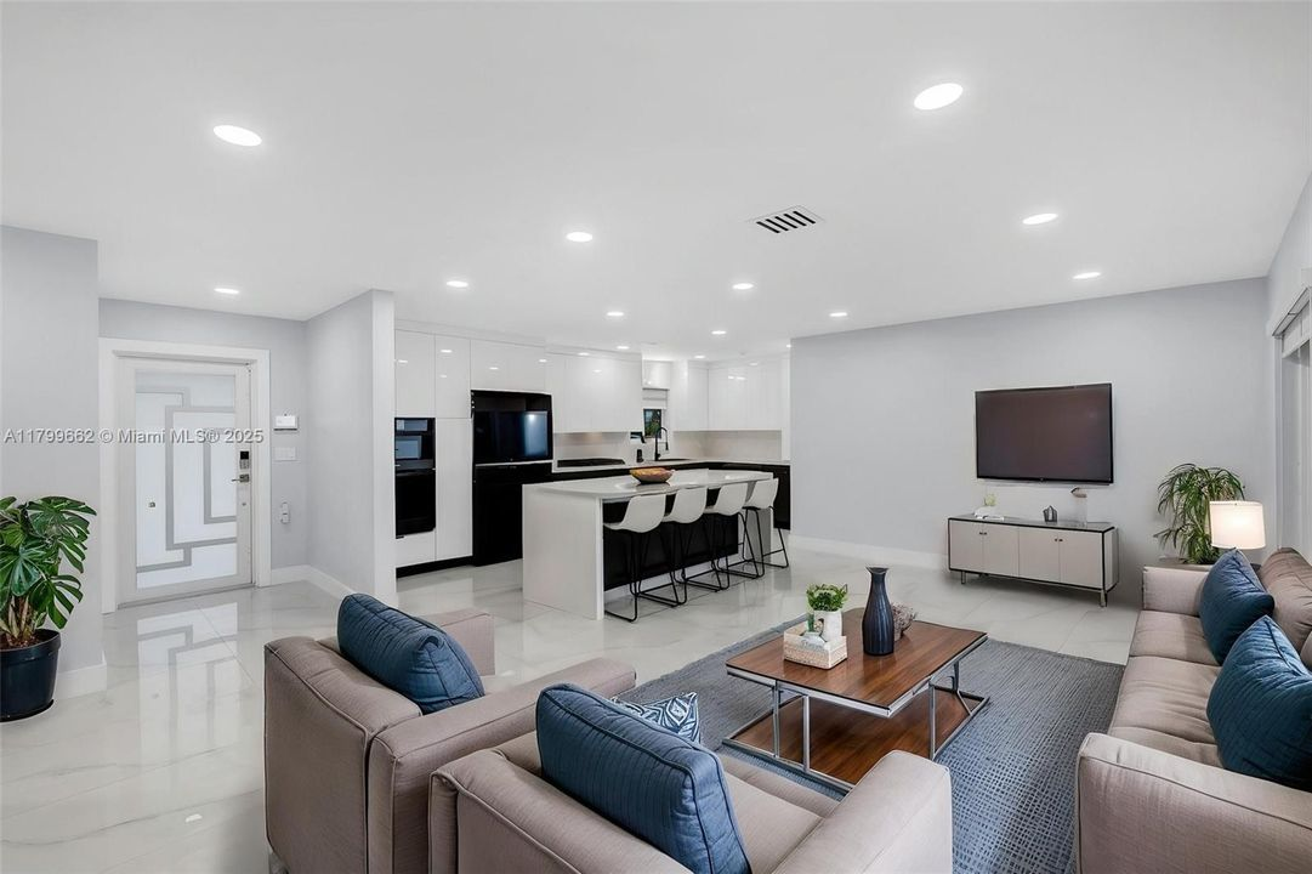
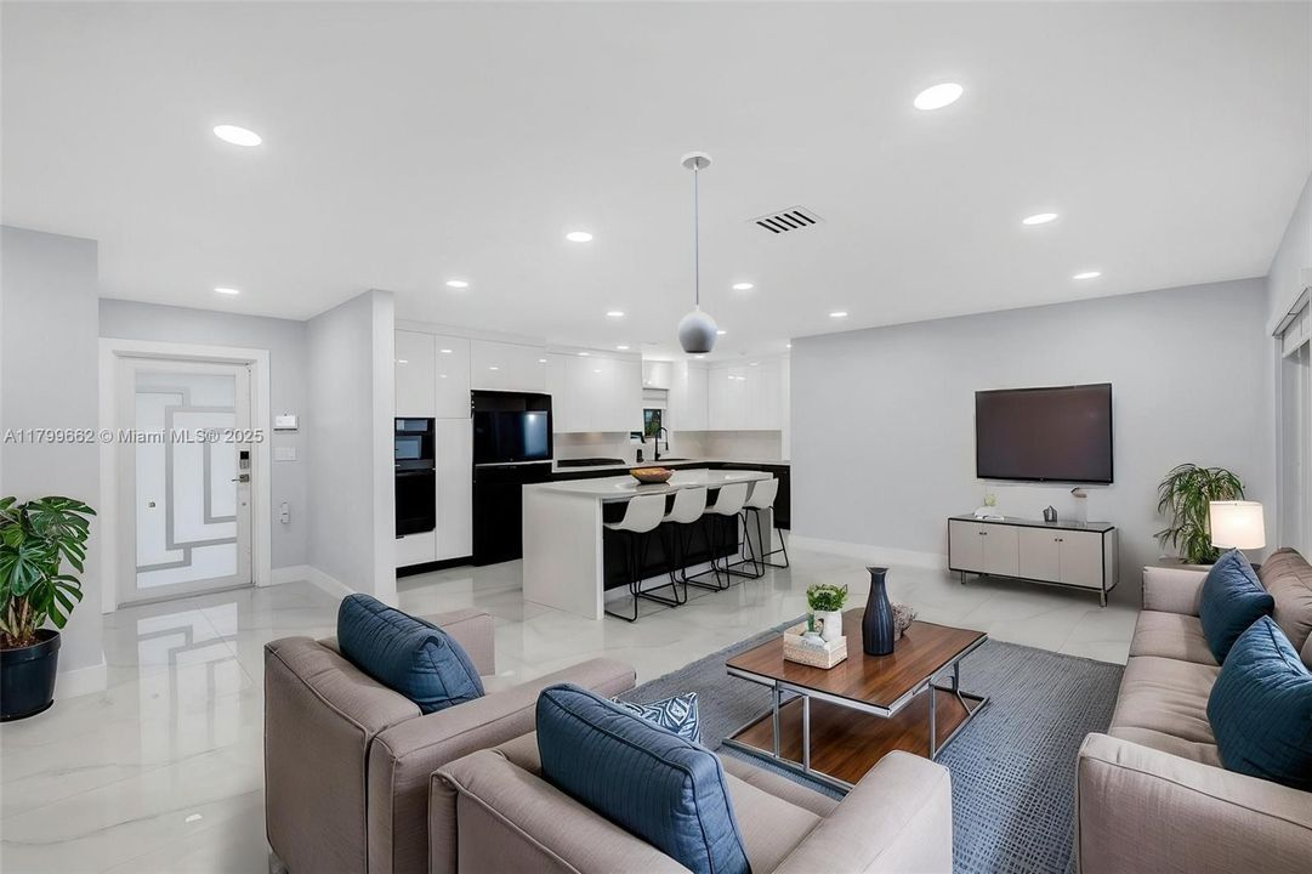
+ light fixture (697, 255)
